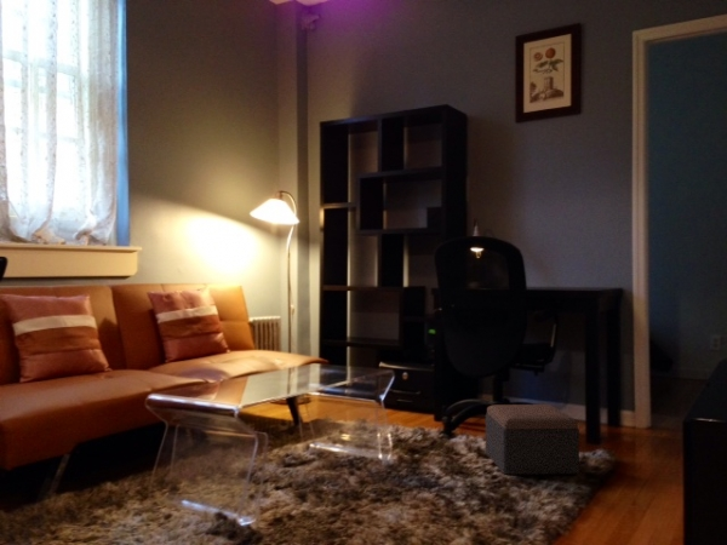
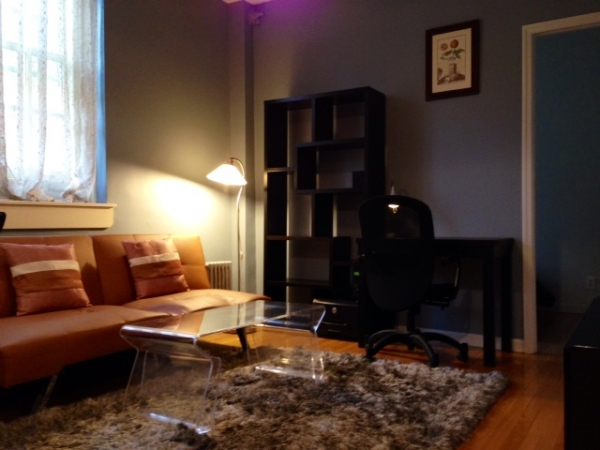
- footstool (529, 436)
